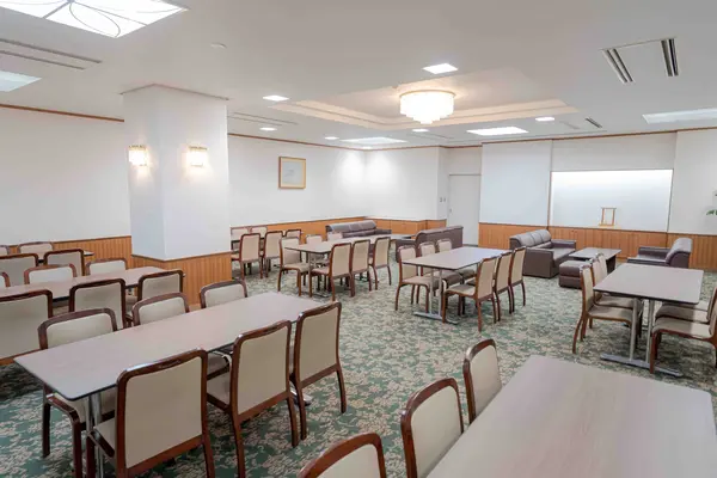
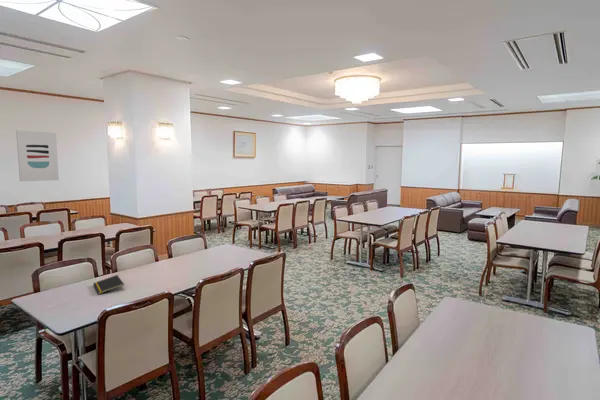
+ wall art (38, 156)
+ notepad (108, 284)
